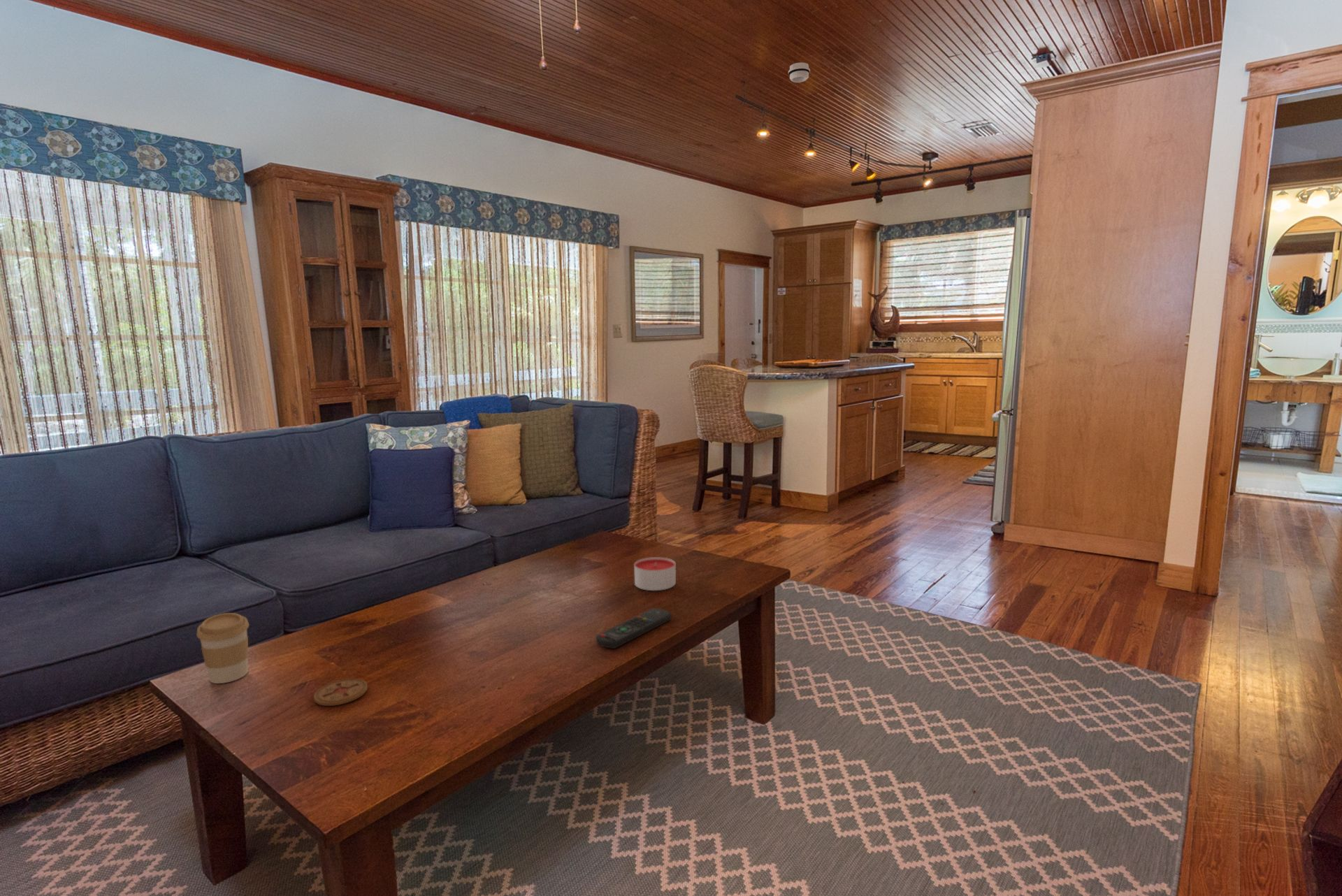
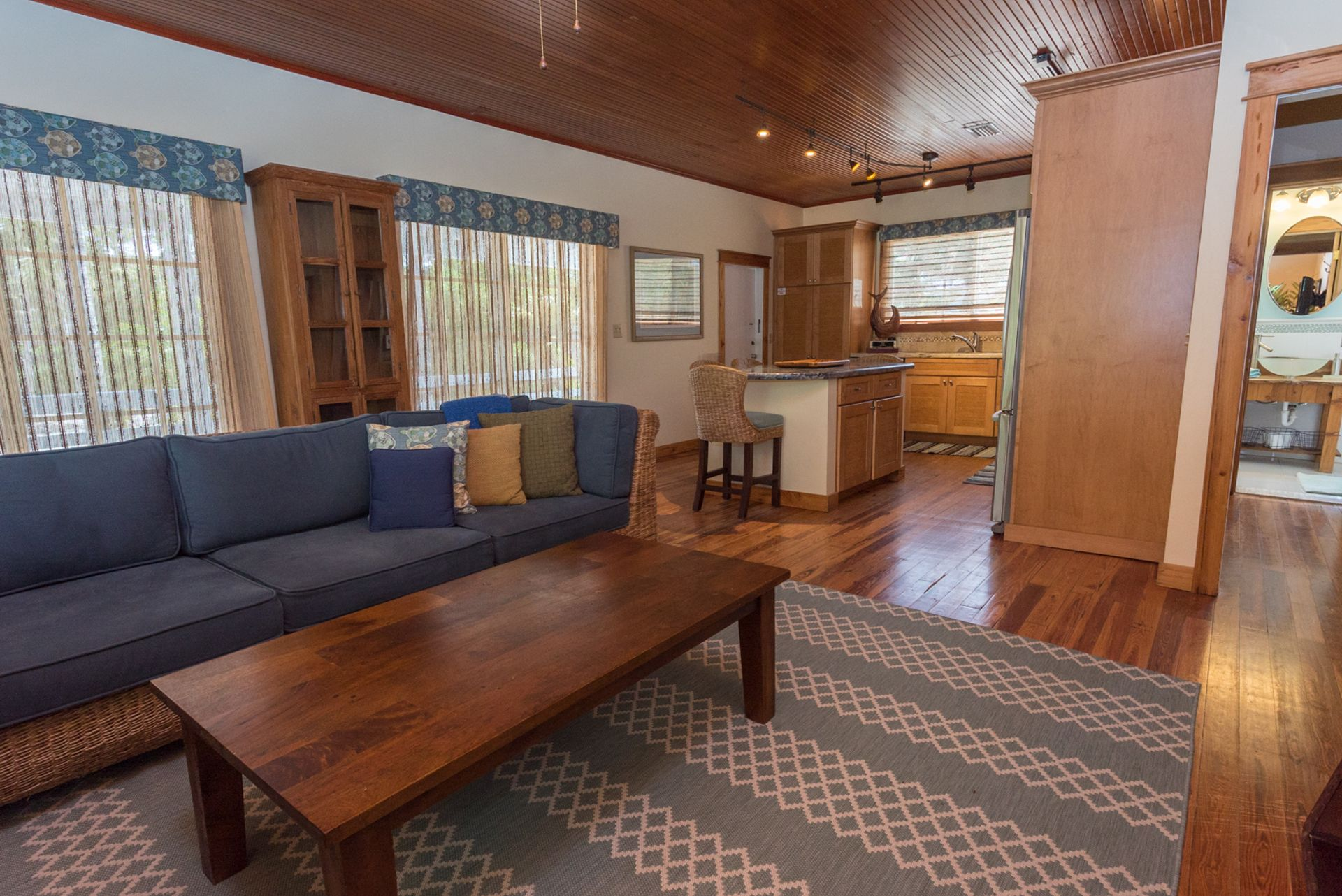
- smoke detector (799, 73)
- coaster (341, 691)
- remote control (635, 626)
- candle (655, 572)
- coffee cup (225, 647)
